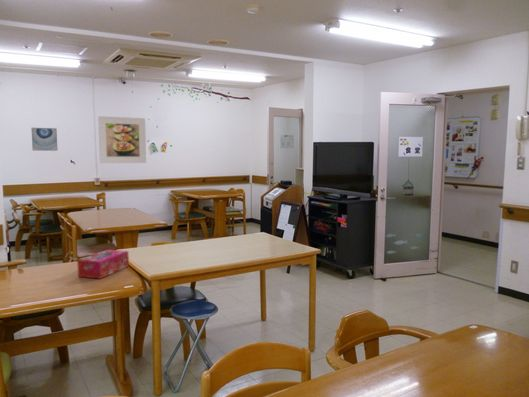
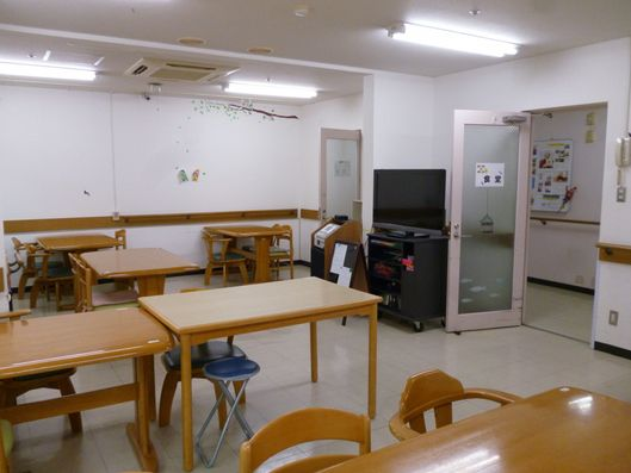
- tissue box (104, 263)
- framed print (122, 140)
- wall art (44, 139)
